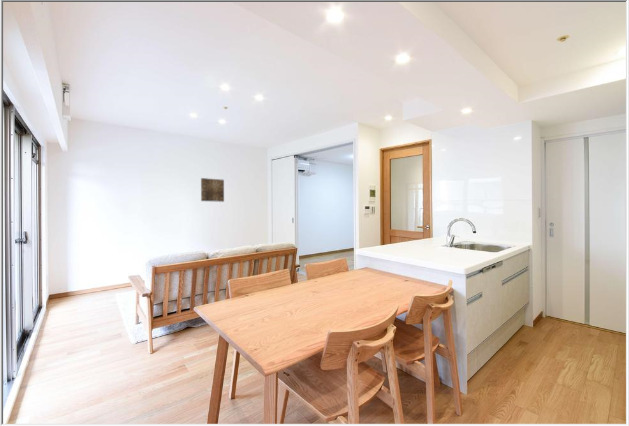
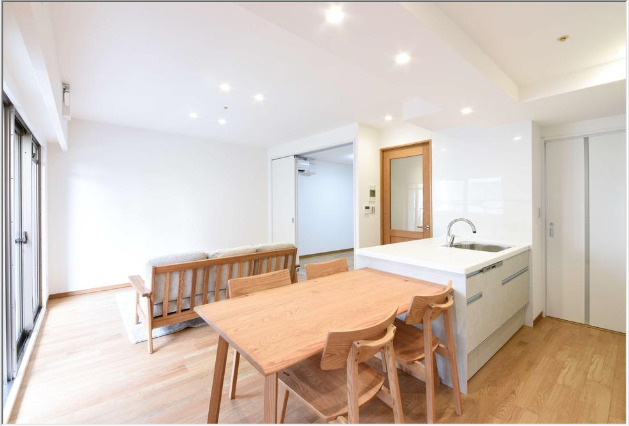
- wall art (212, 190)
